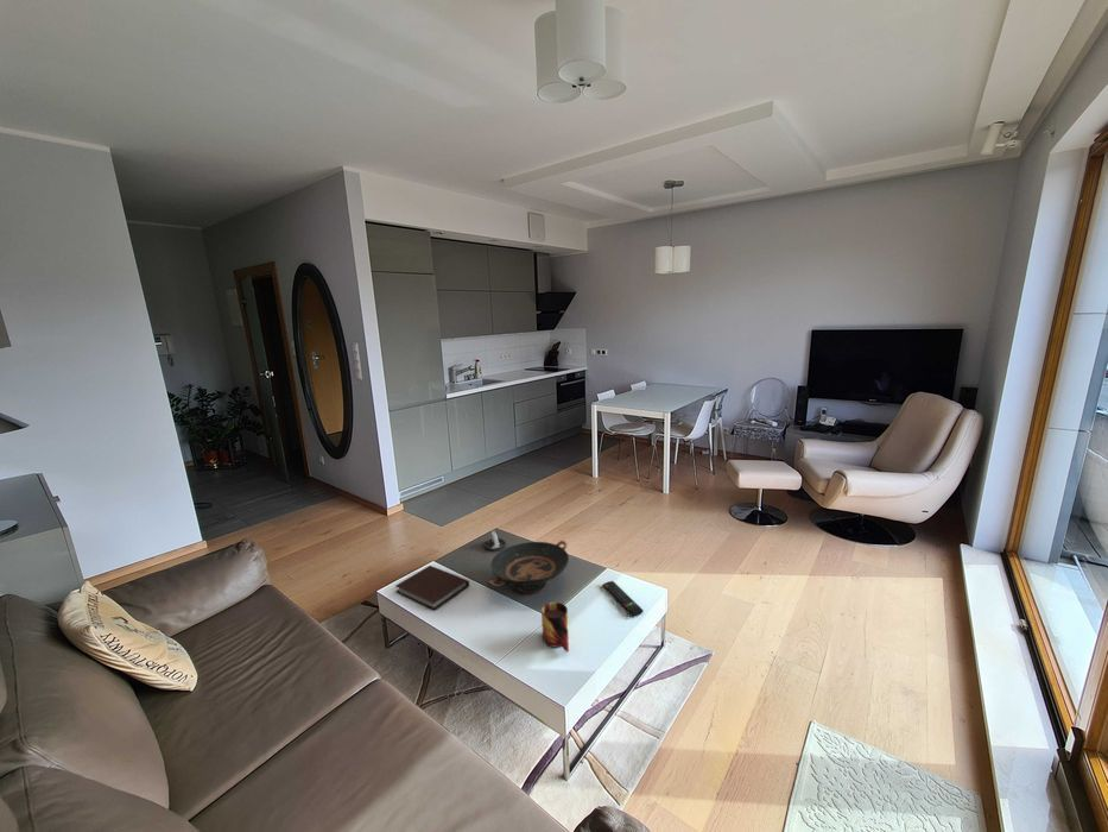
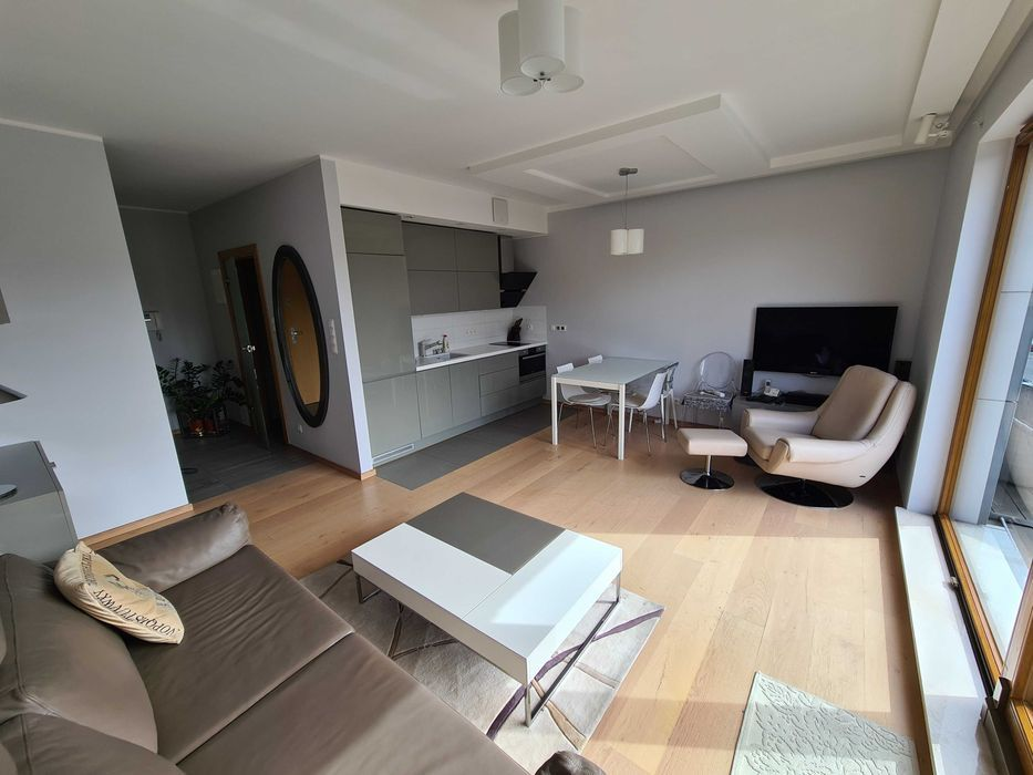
- candle (494, 537)
- mug (559, 626)
- decorative bowl (530, 572)
- remote control (621, 597)
- notebook (432, 585)
